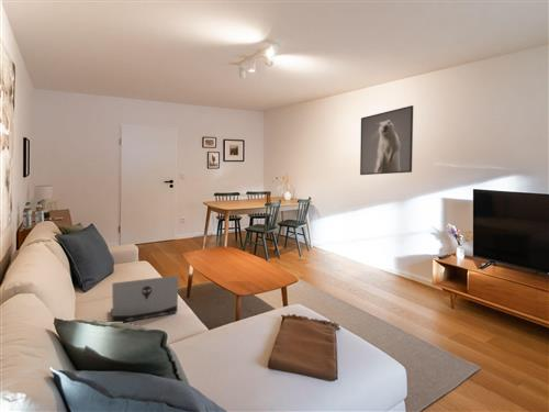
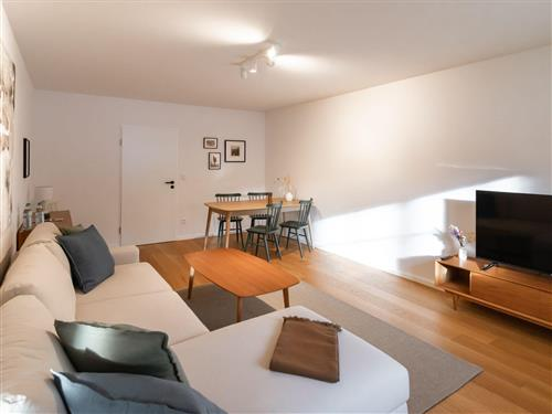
- laptop computer (144, 293)
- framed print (384, 143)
